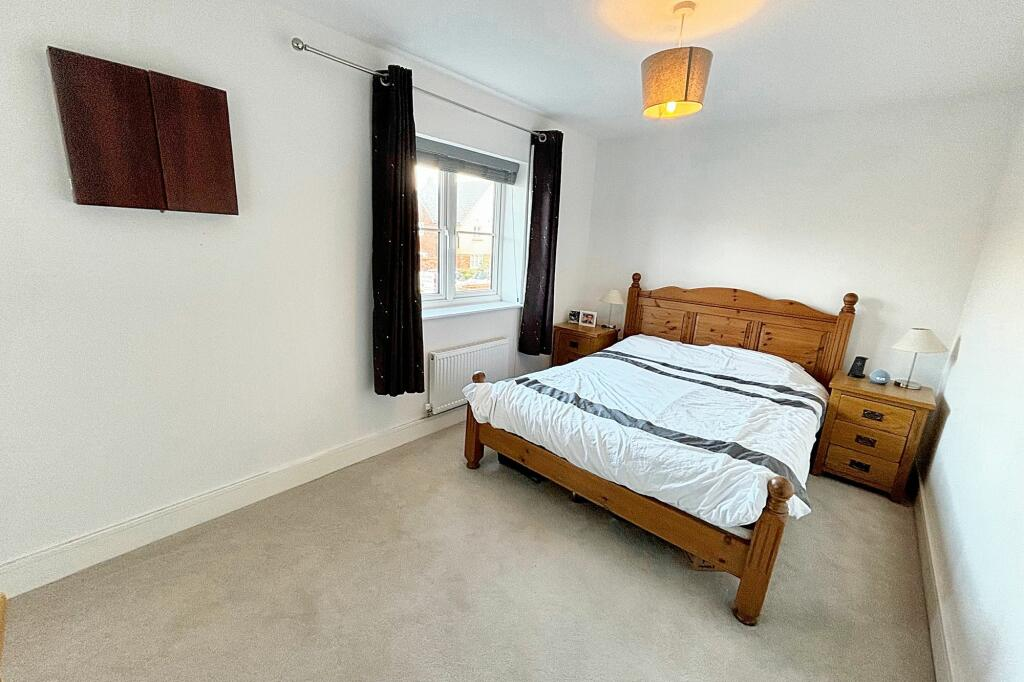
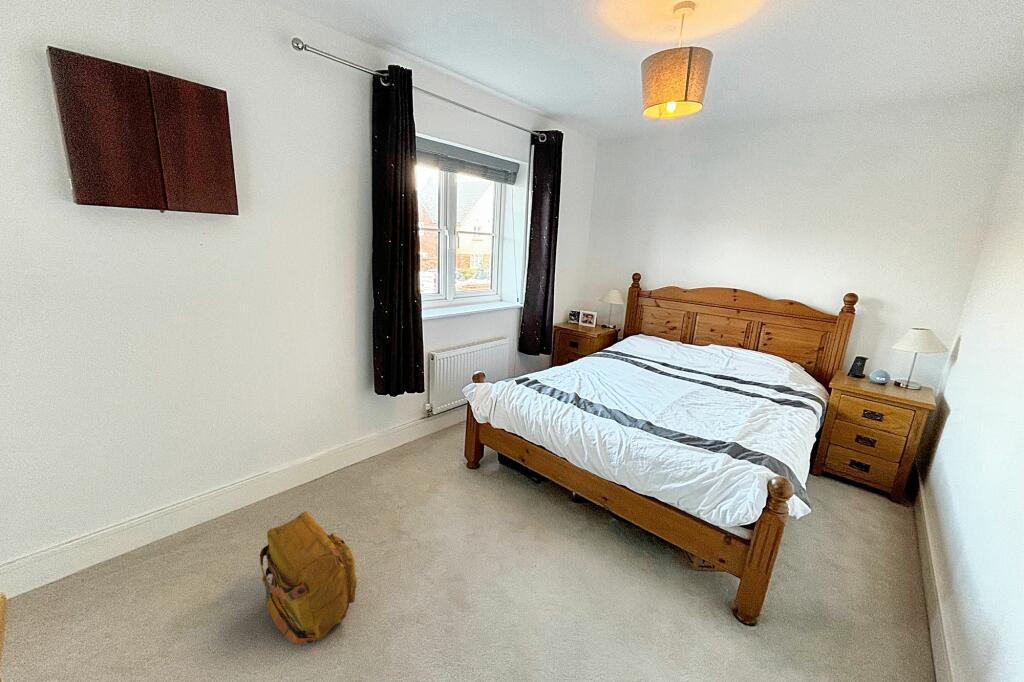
+ backpack (302, 568)
